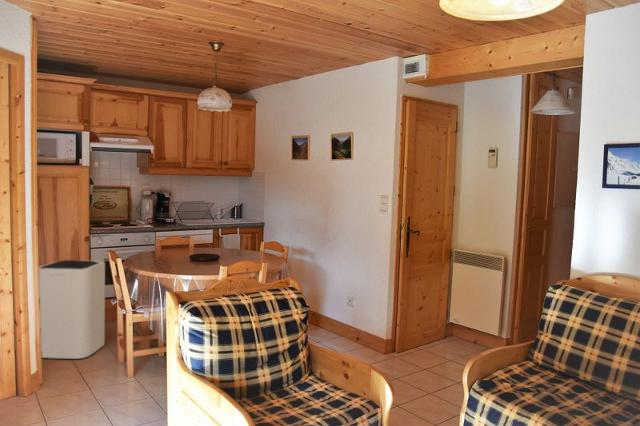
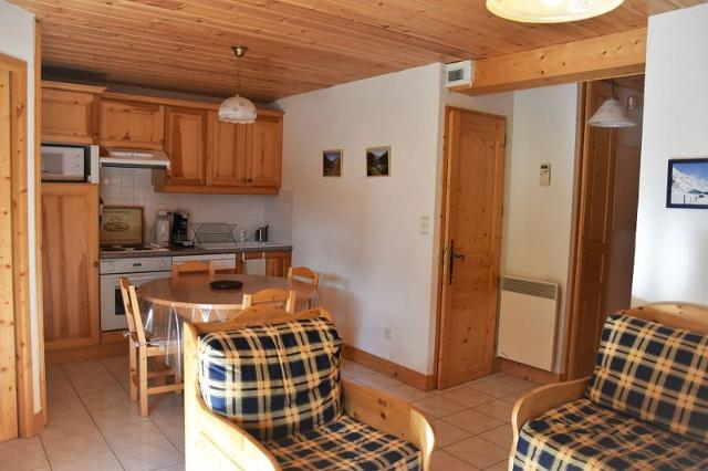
- trash can (71, 306)
